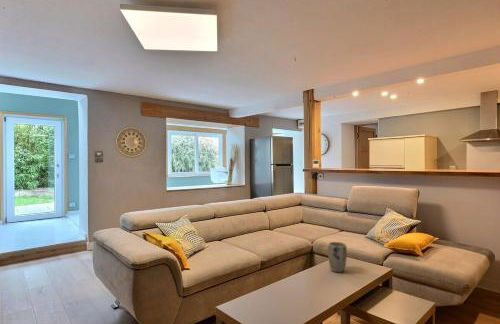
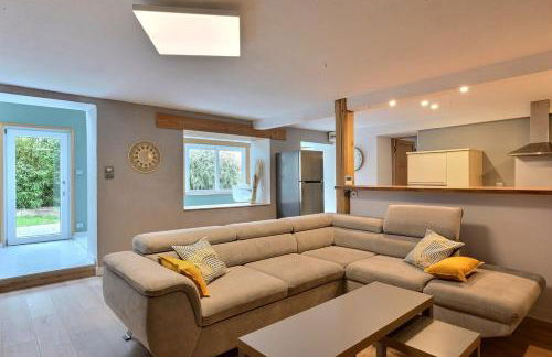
- plant pot (337, 257)
